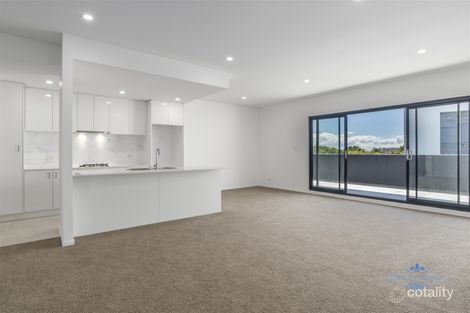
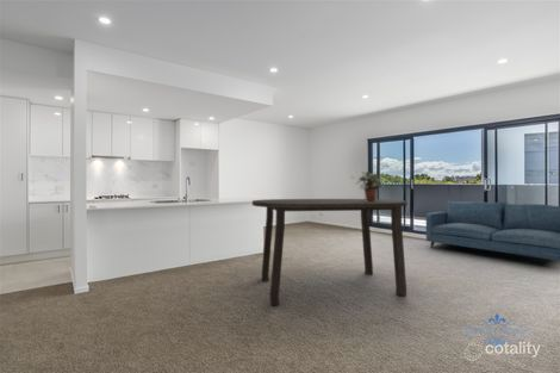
+ sofa (498, 228)
+ dining table (328, 210)
+ potted plant (371, 186)
